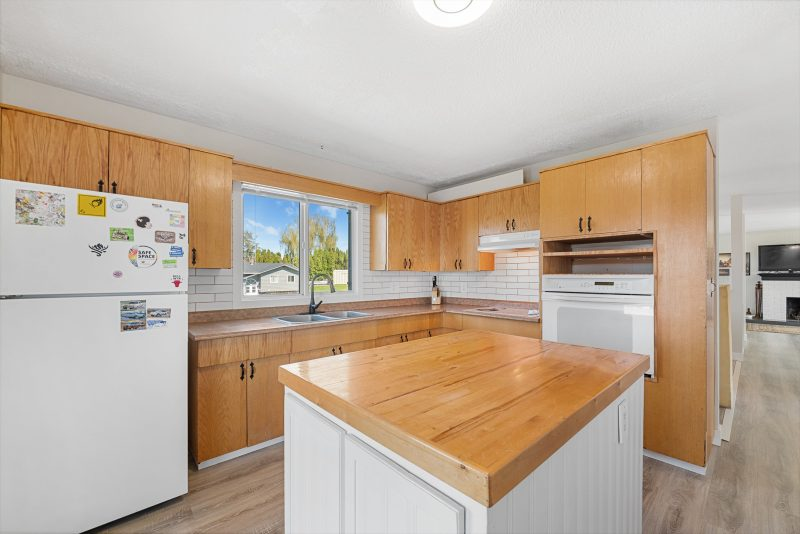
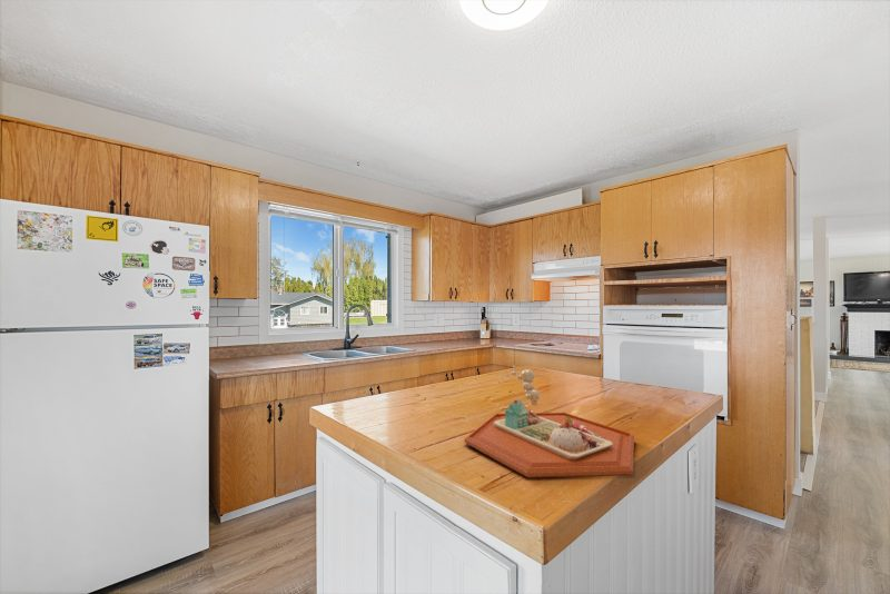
+ food tray (550, 413)
